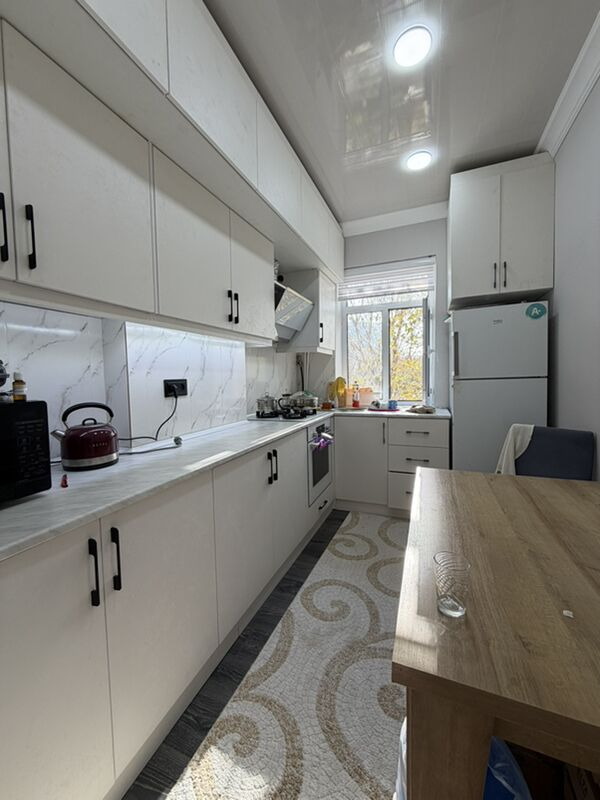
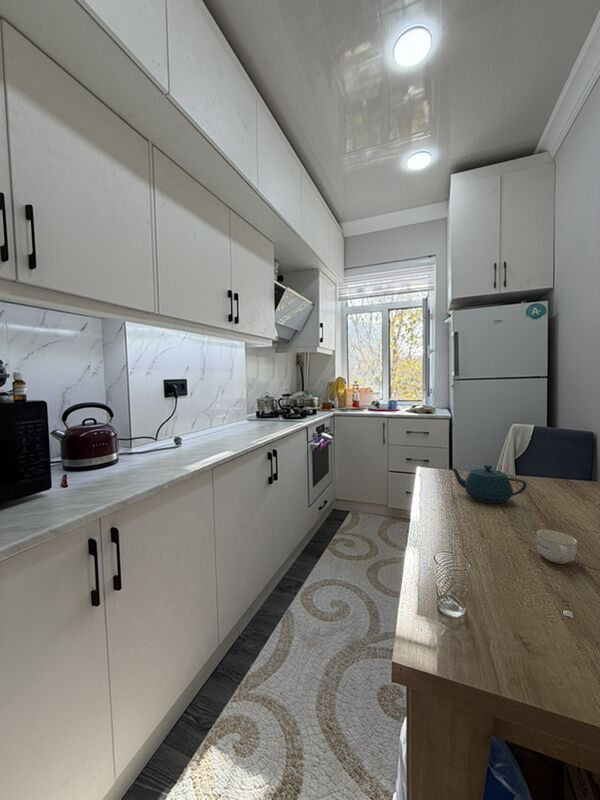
+ teapot (485, 481)
+ cup (556, 549)
